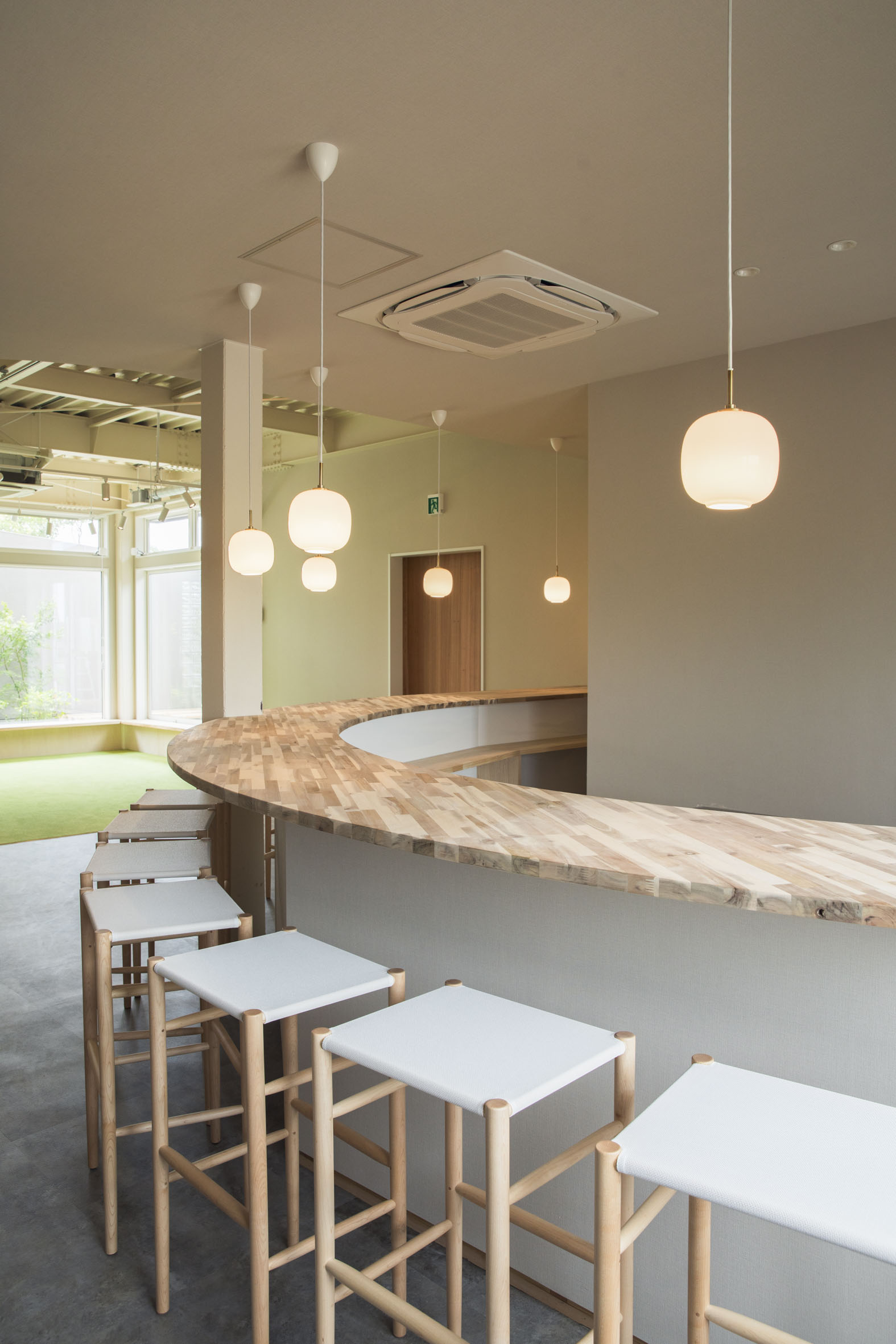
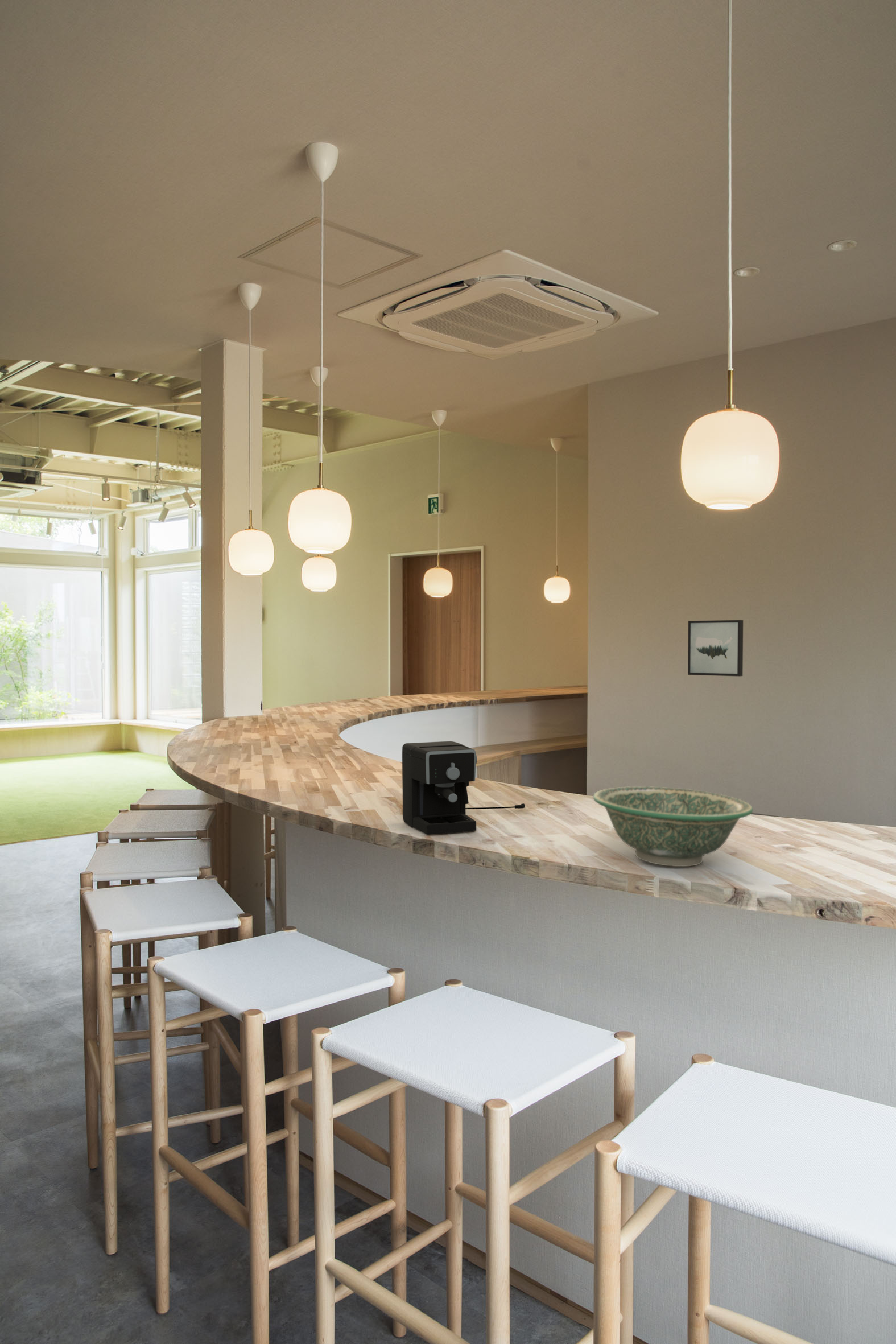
+ wall art (715, 648)
+ coffee maker (474, 781)
+ bowl (671, 828)
